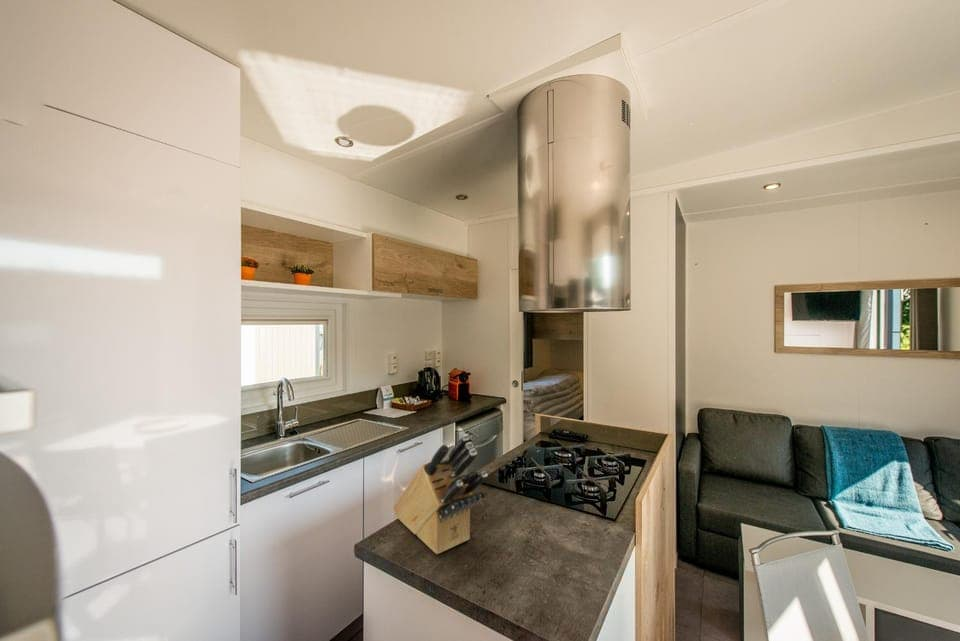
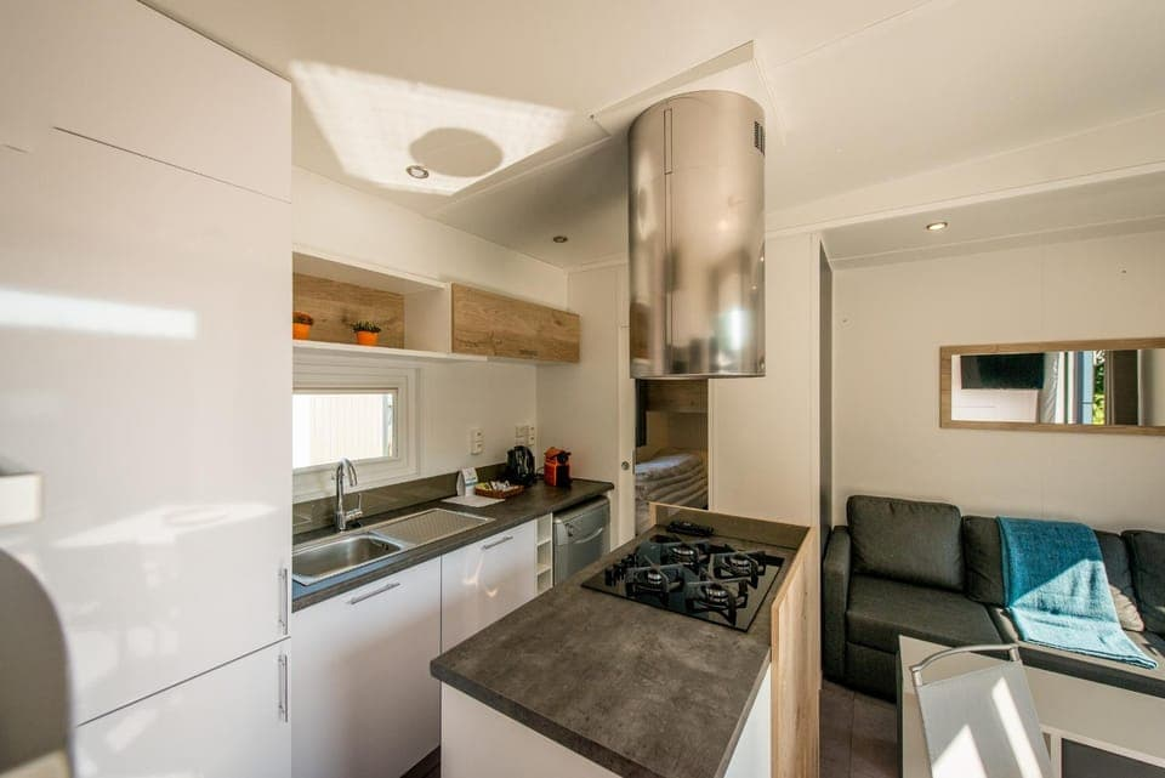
- knife block (437, 481)
